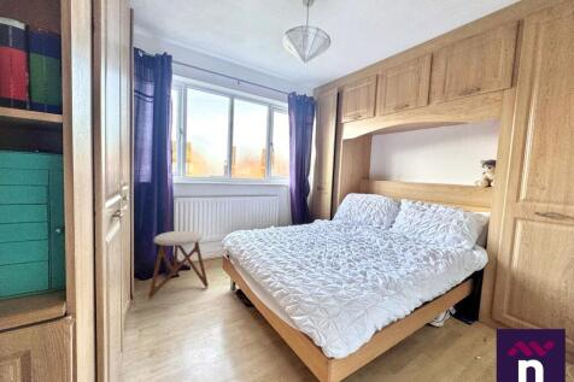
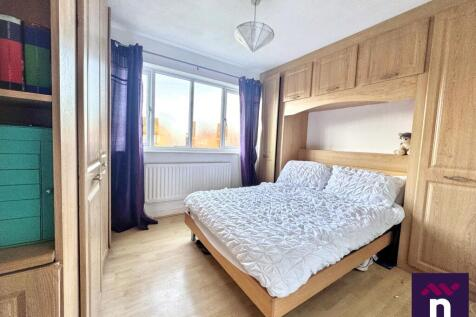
- stool (176, 259)
